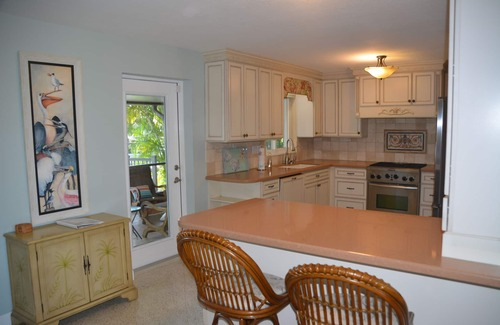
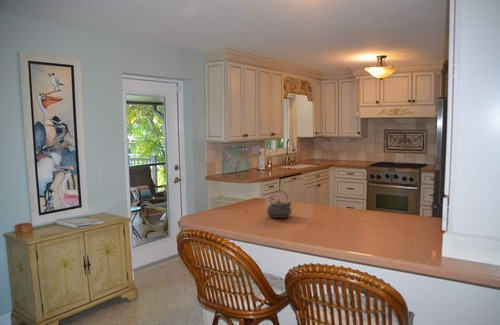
+ teapot (280, 203)
